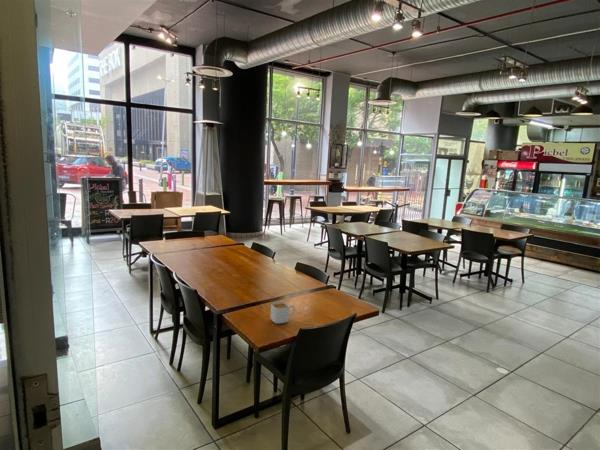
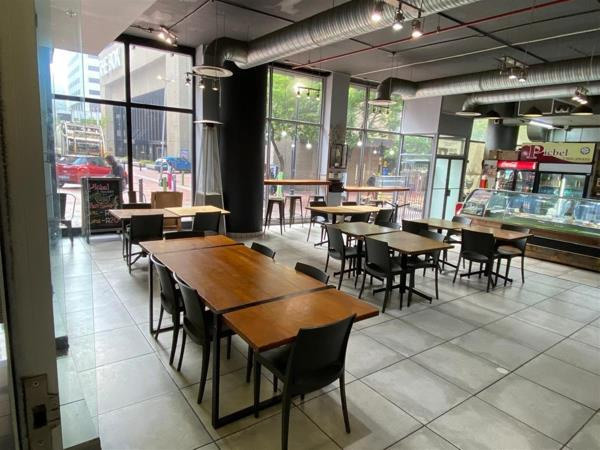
- mug (283, 312)
